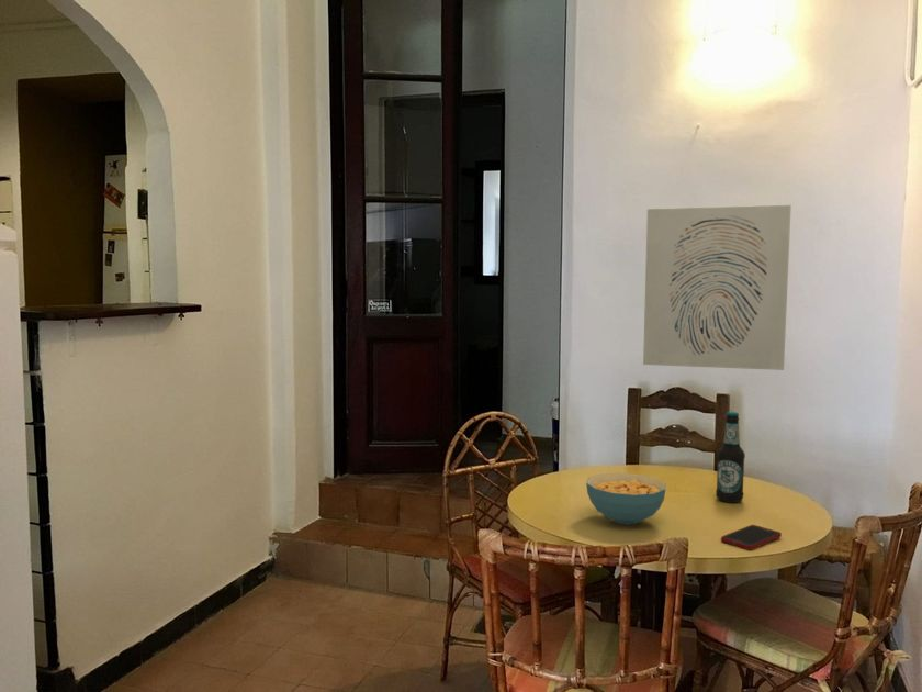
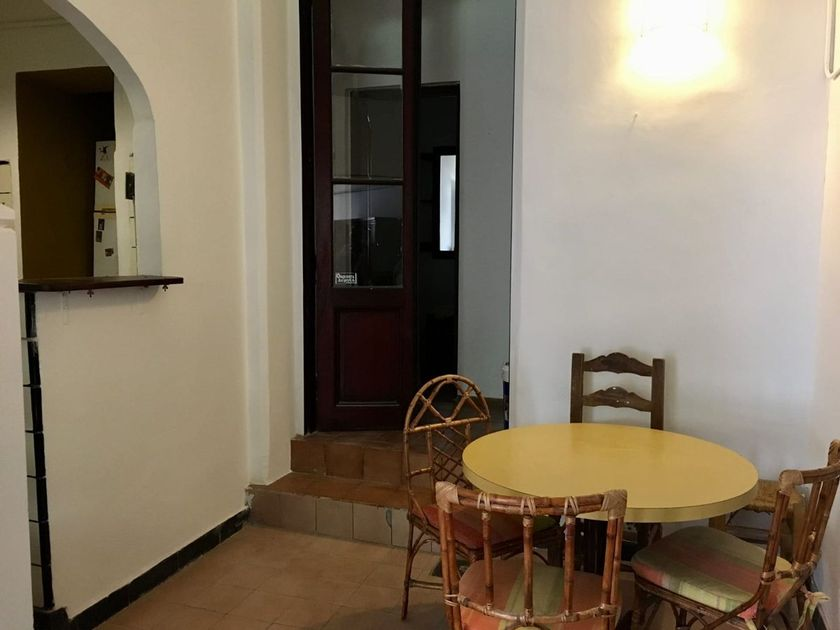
- cell phone (751, 536)
- bottle (731, 456)
- cereal bowl (625, 502)
- wall art (713, 288)
